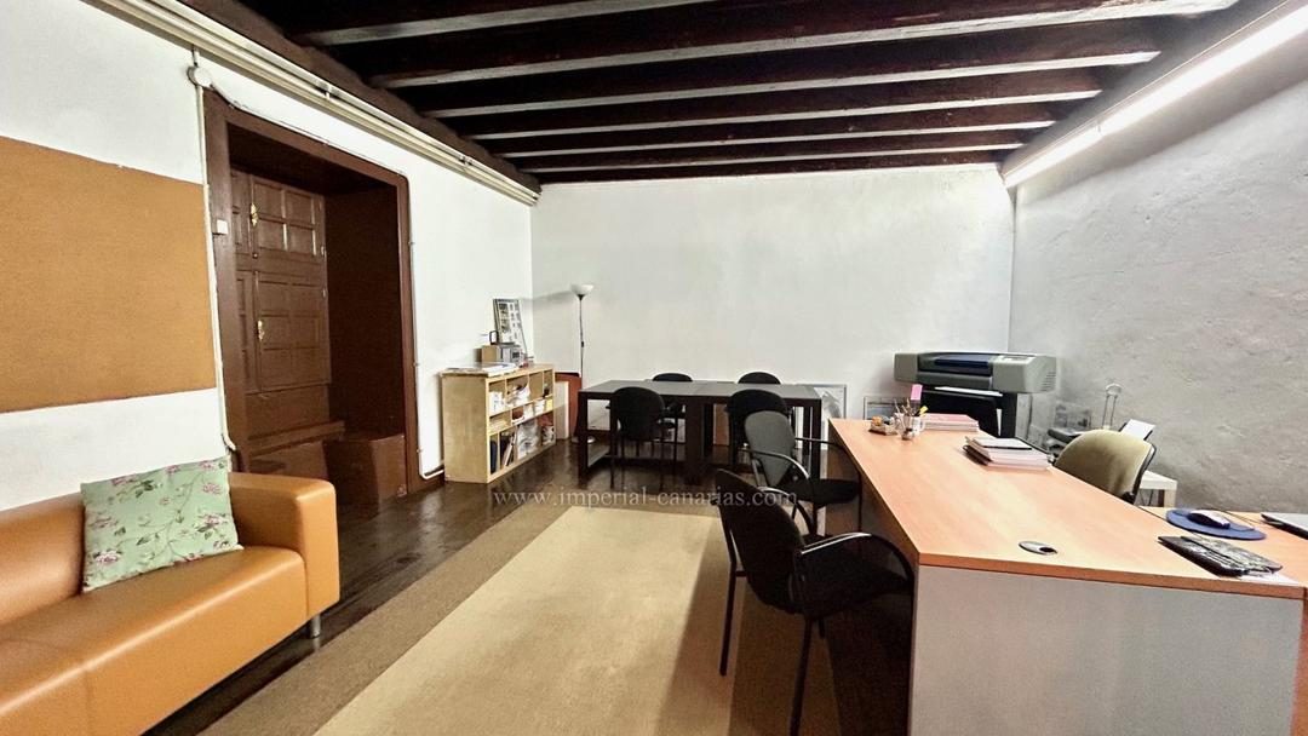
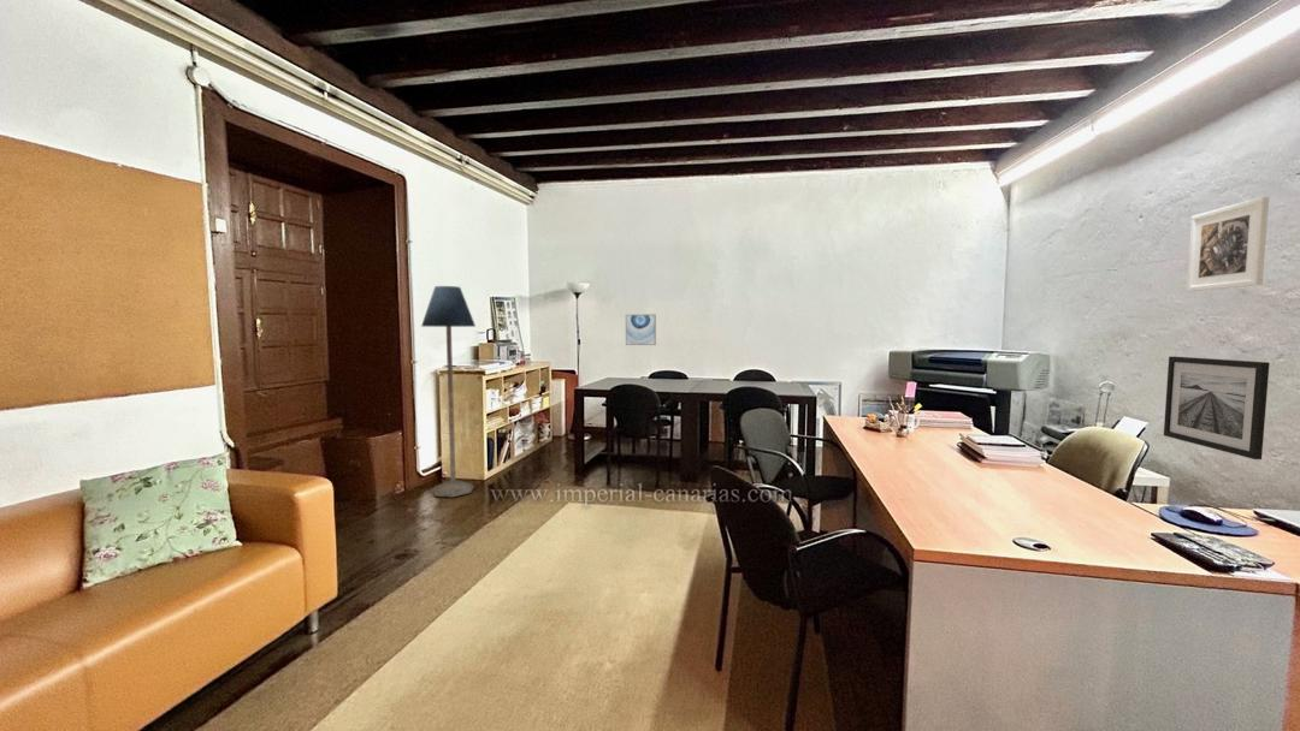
+ floor lamp (450, 390)
+ wall art (1210, 403)
+ wall art (640, 329)
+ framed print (1223, 248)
